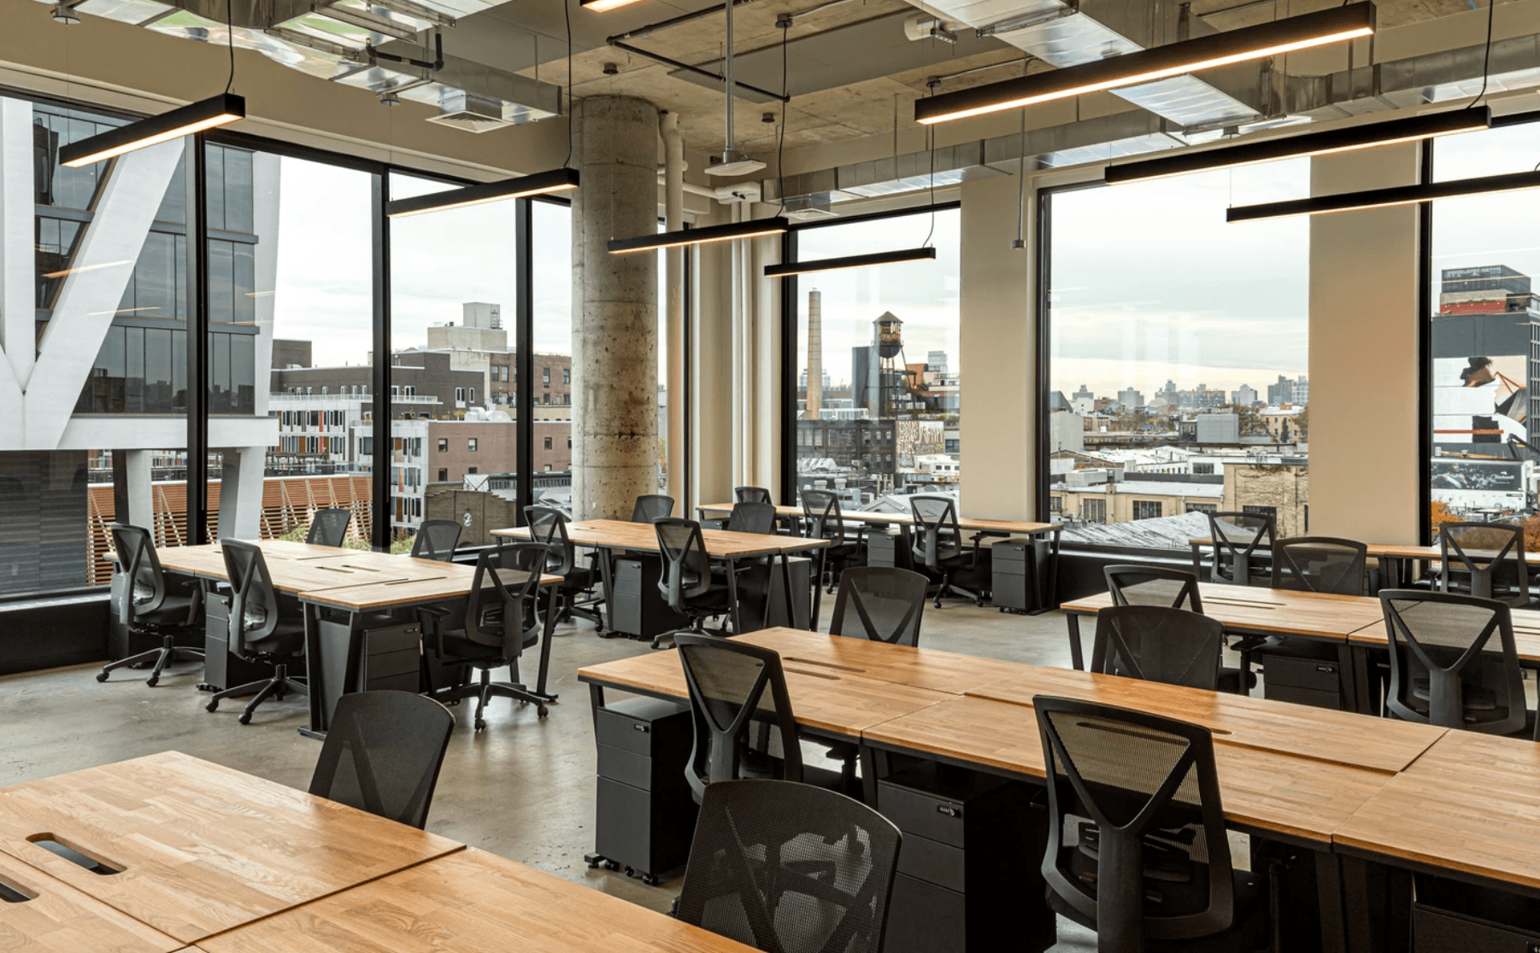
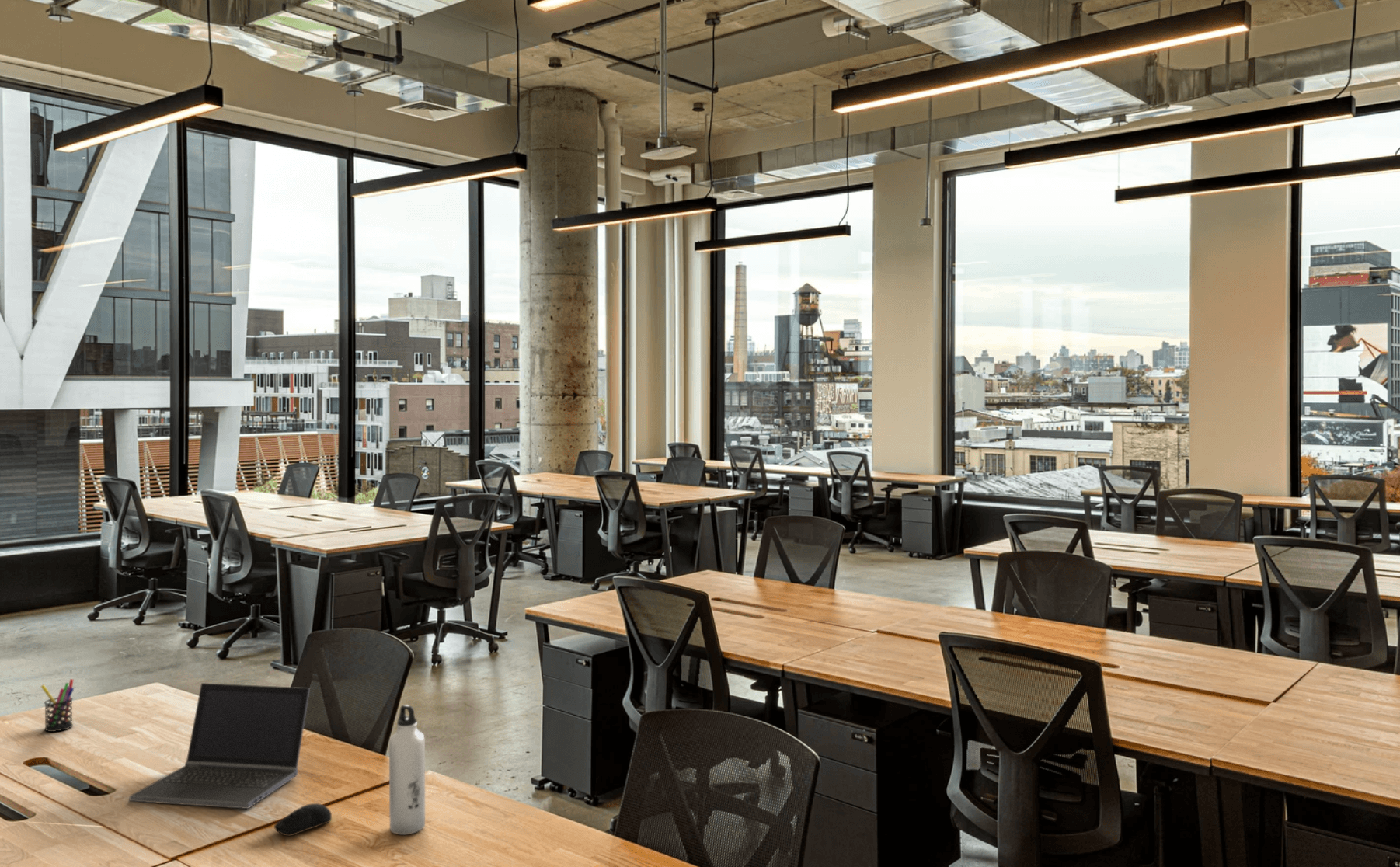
+ water bottle (407, 767)
+ pen holder (61, 702)
+ laptop computer (224, 741)
+ computer mouse (304, 817)
